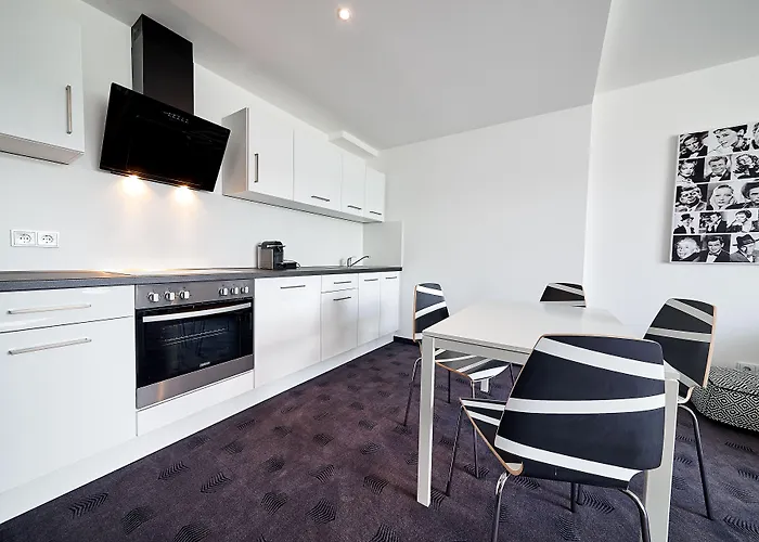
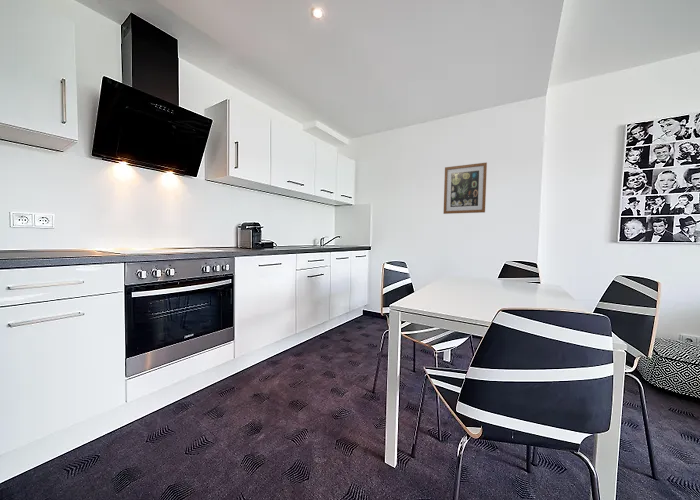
+ wall art (464, 189)
